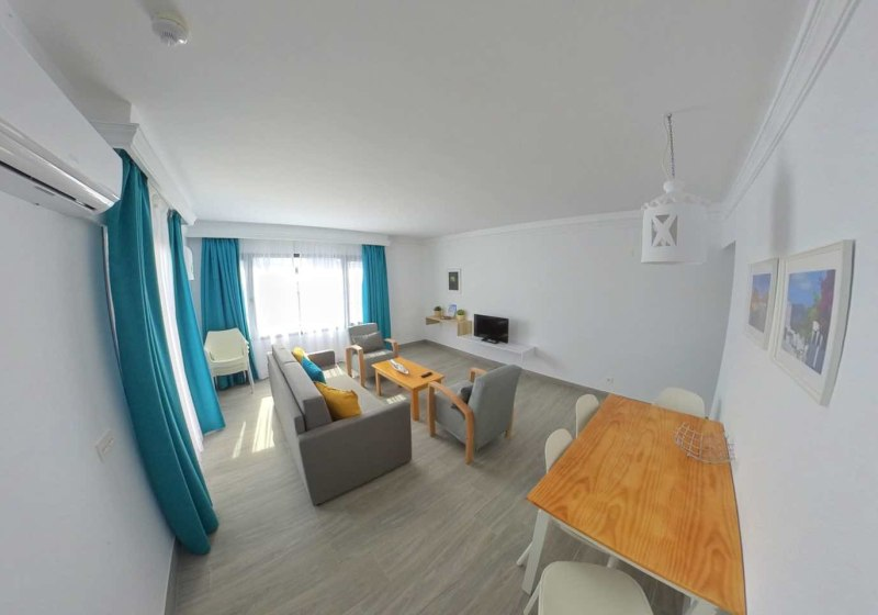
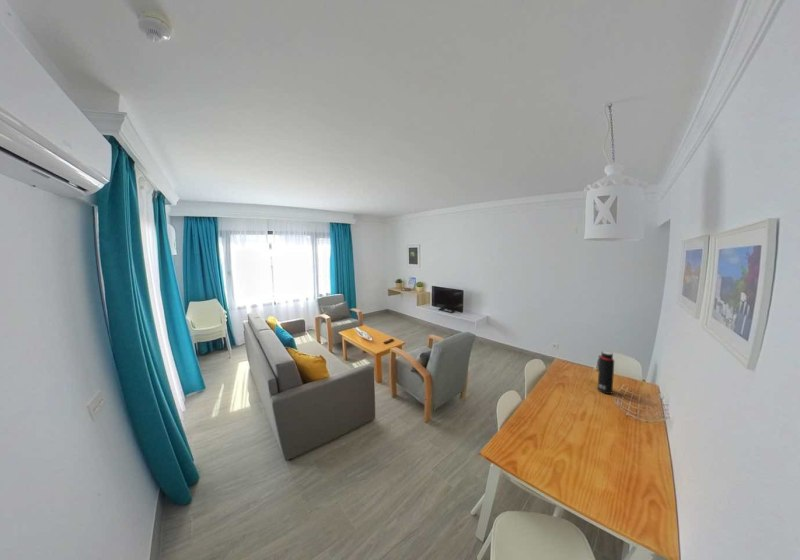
+ water bottle (604, 371)
